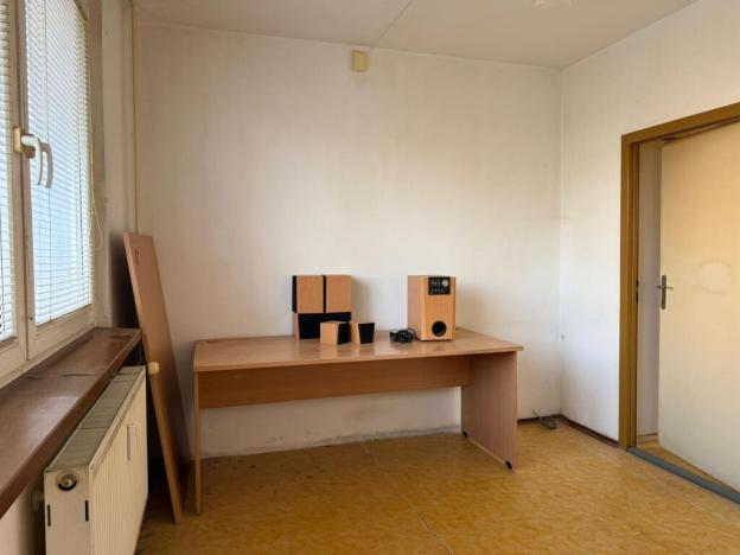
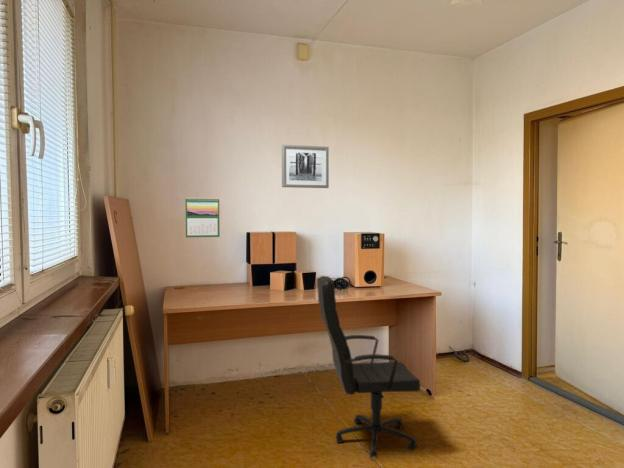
+ office chair (366, 358)
+ wall art (305, 166)
+ calendar (202, 217)
